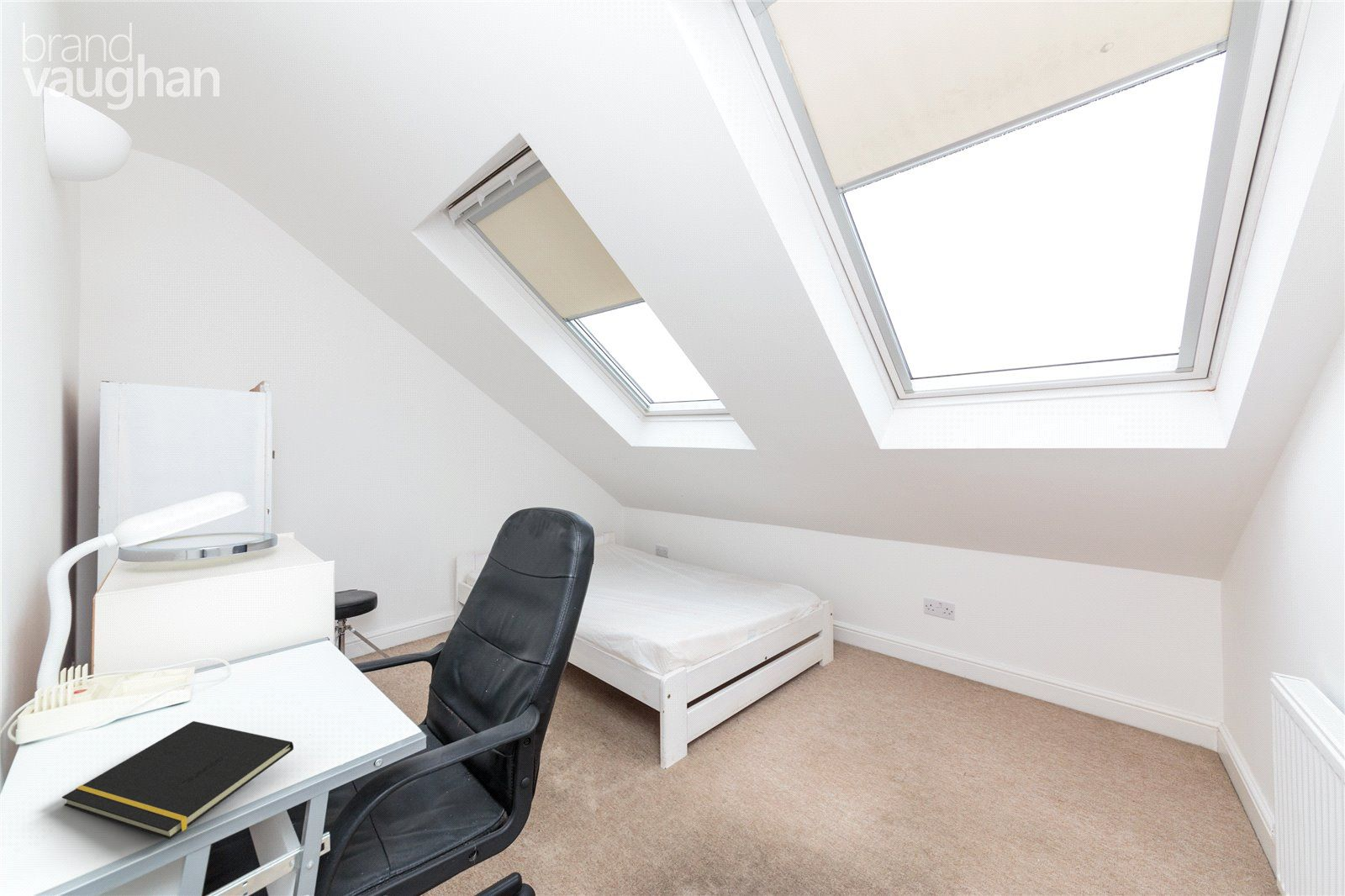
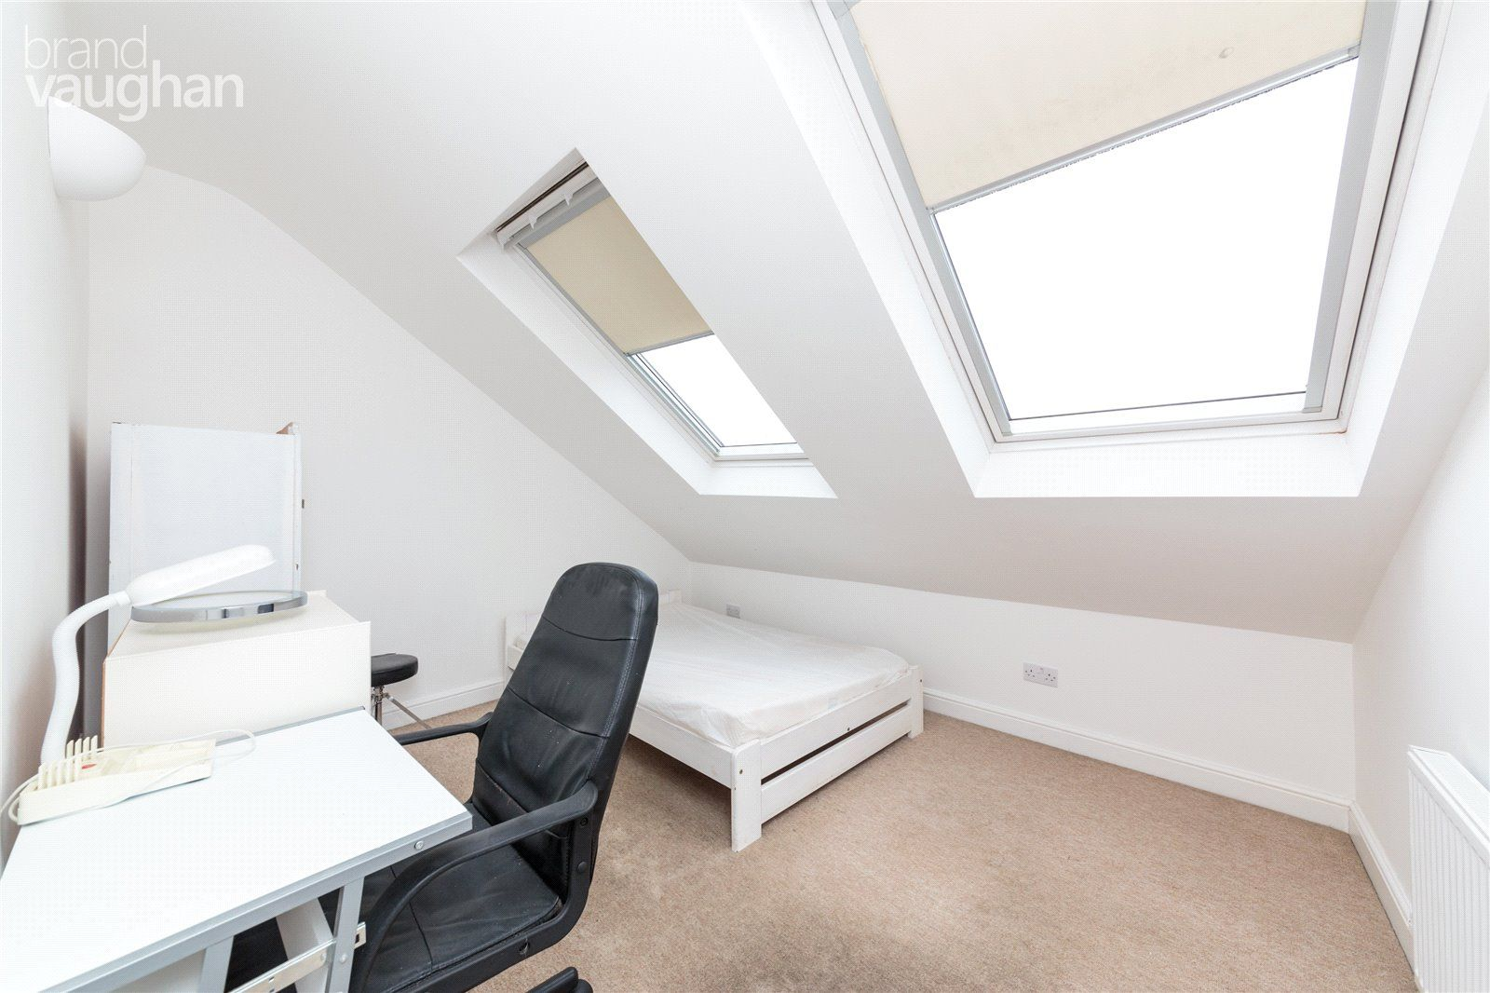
- notepad (183, 772)
